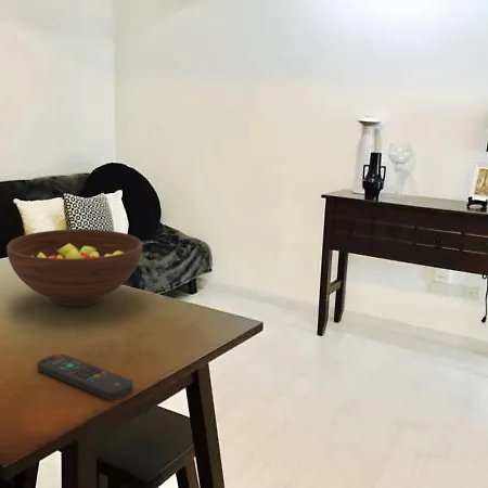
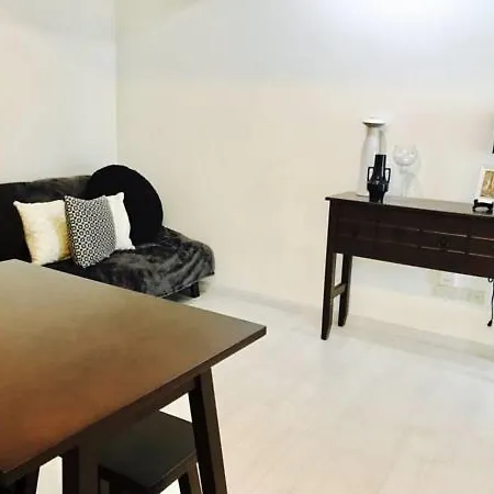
- remote control (84, 374)
- fruit bowl (76, 271)
